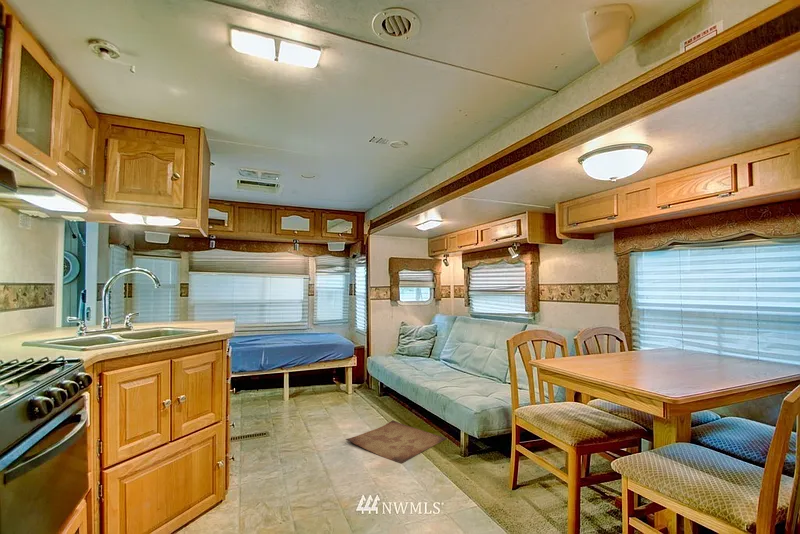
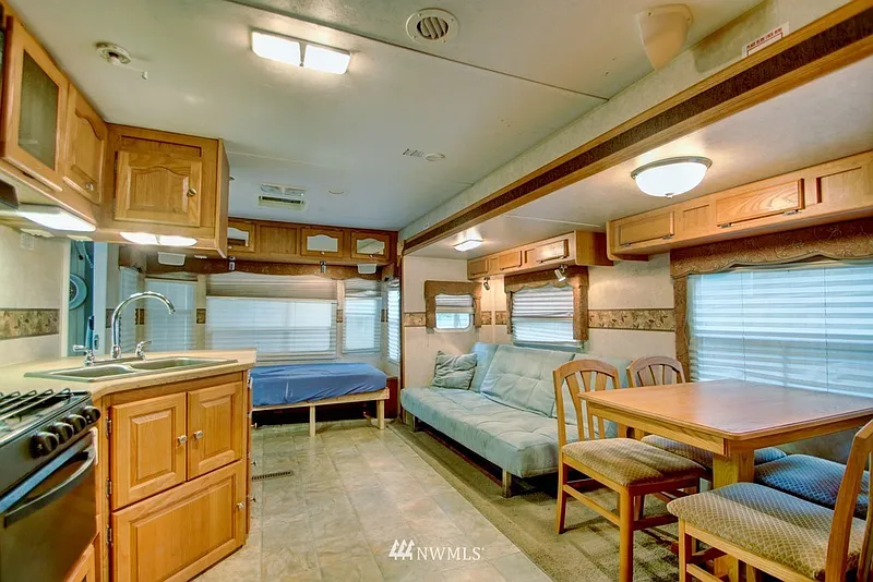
- rug (396, 439)
